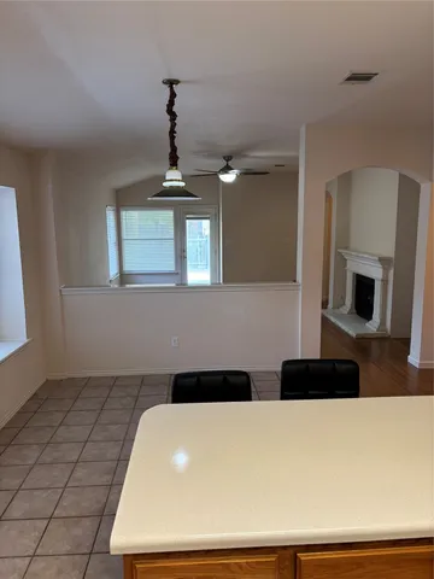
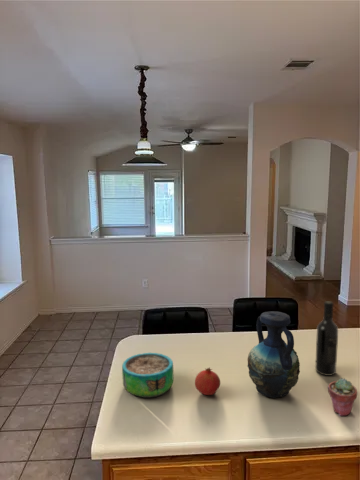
+ fruit (207, 380)
+ wine bottle (327, 337)
+ potted succulent (342, 394)
+ decorative bowl (148, 374)
+ vase (273, 353)
